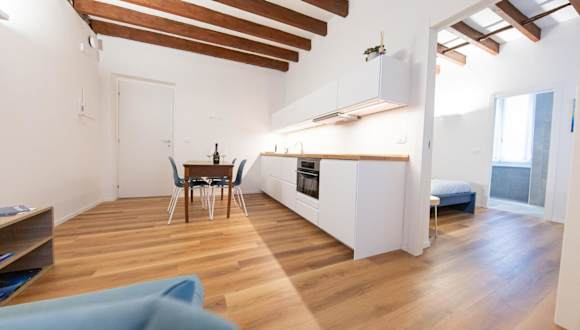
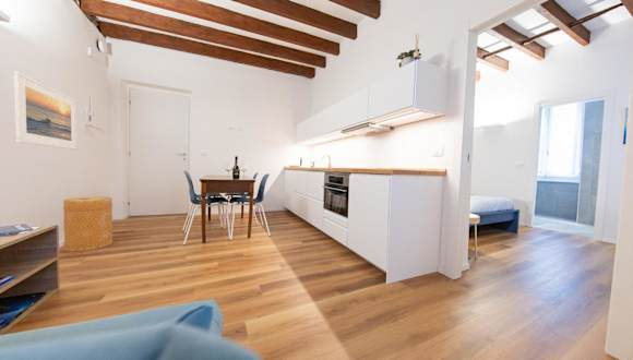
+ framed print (50, 117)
+ basket (88, 221)
